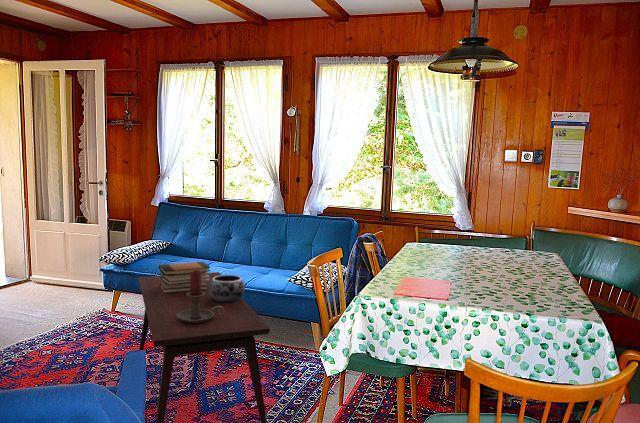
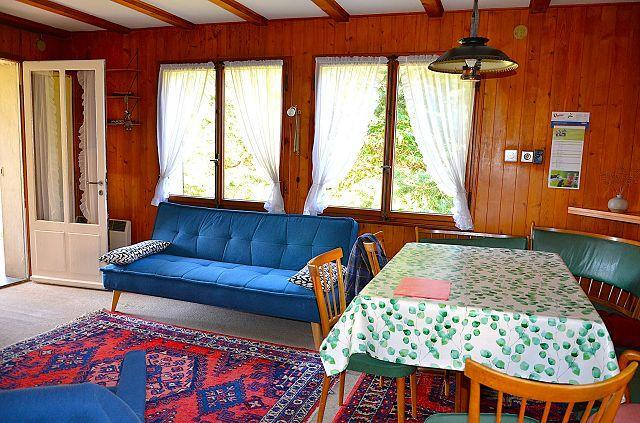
- decorative bowl (227, 287)
- book stack (184, 276)
- candle holder (201, 293)
- coffee table (193, 341)
